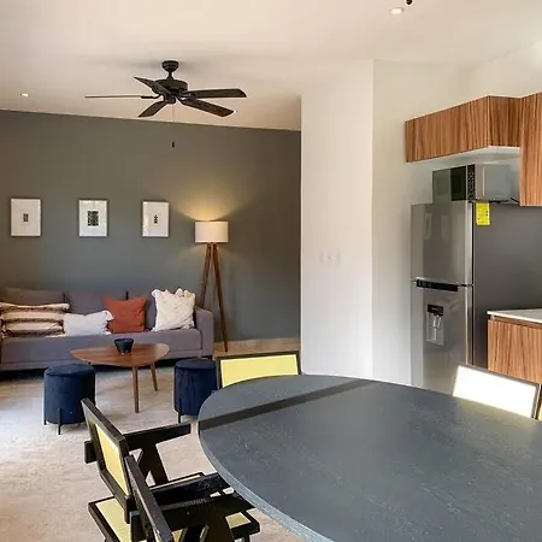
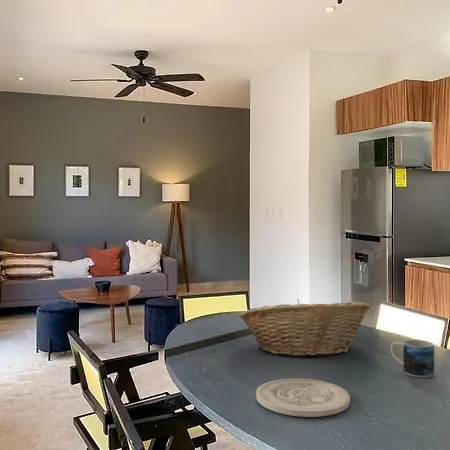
+ mug (411, 357)
+ fruit basket (304, 322)
+ plate (302, 395)
